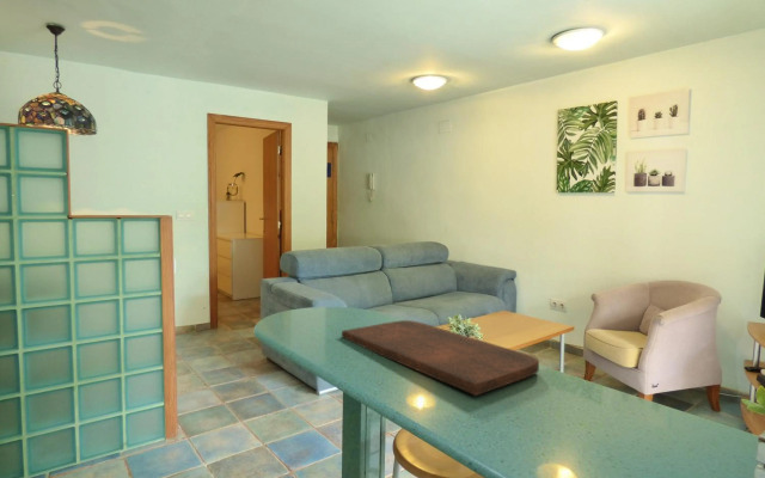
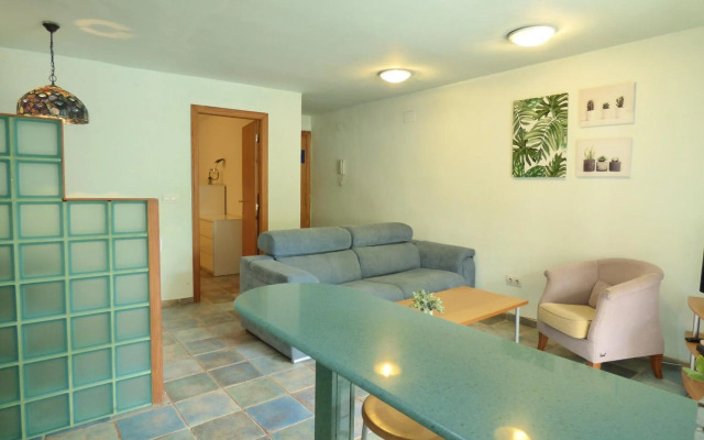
- cutting board (434, 348)
